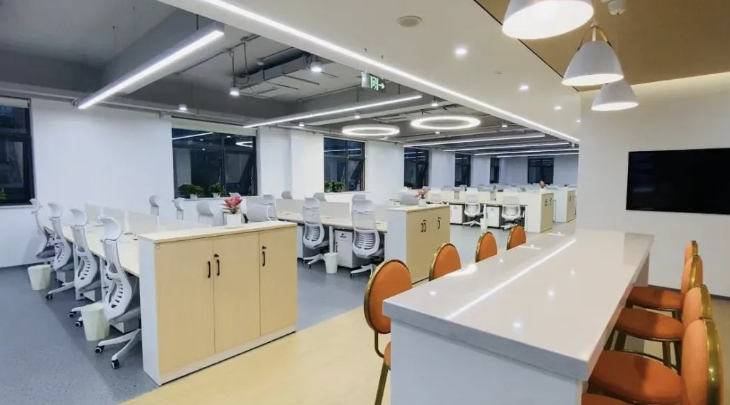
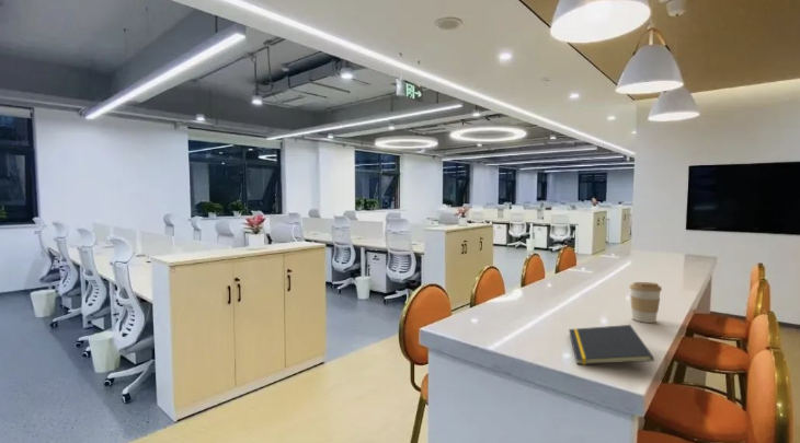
+ notepad (605, 342)
+ coffee cup (644, 300)
